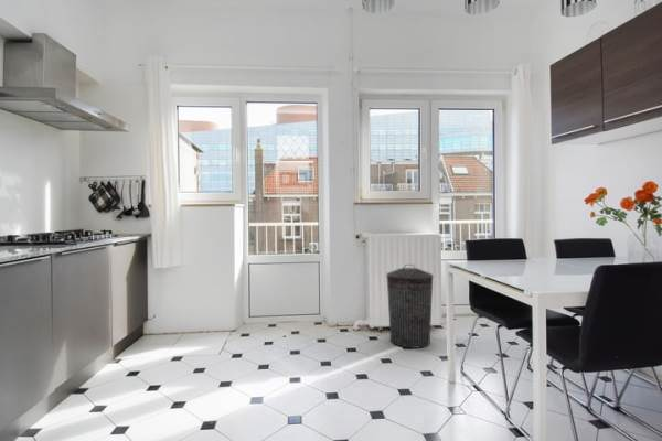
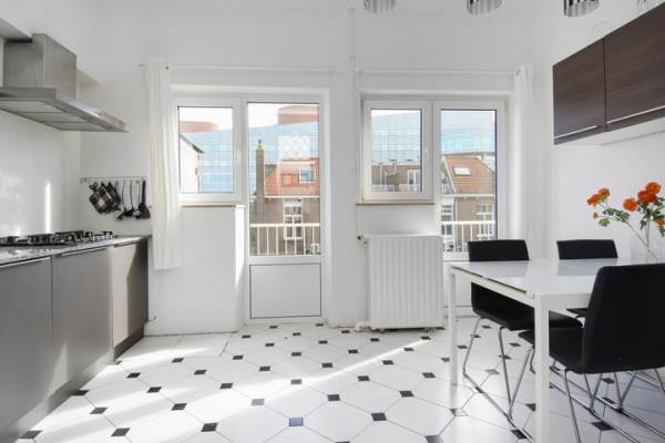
- trash can (409, 302)
